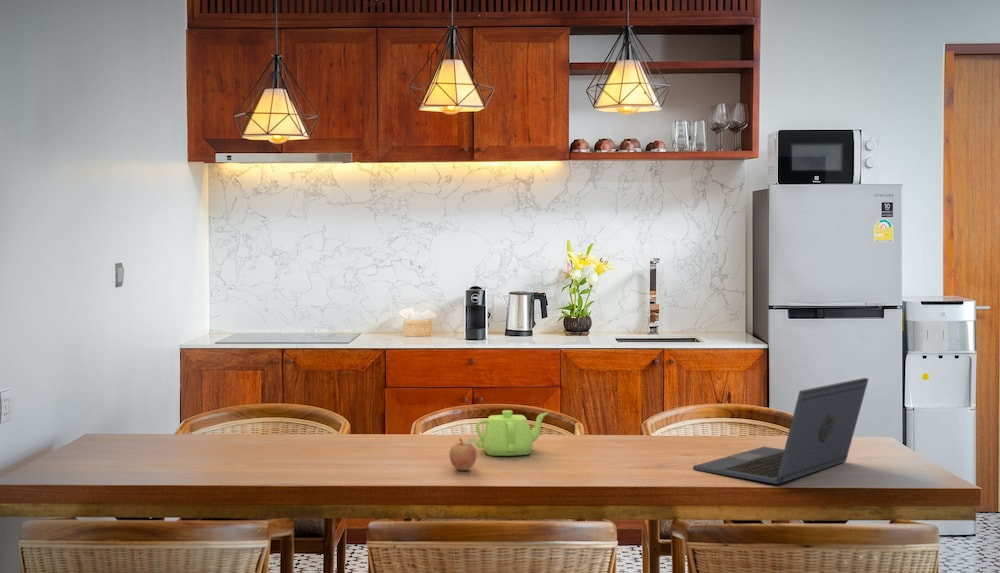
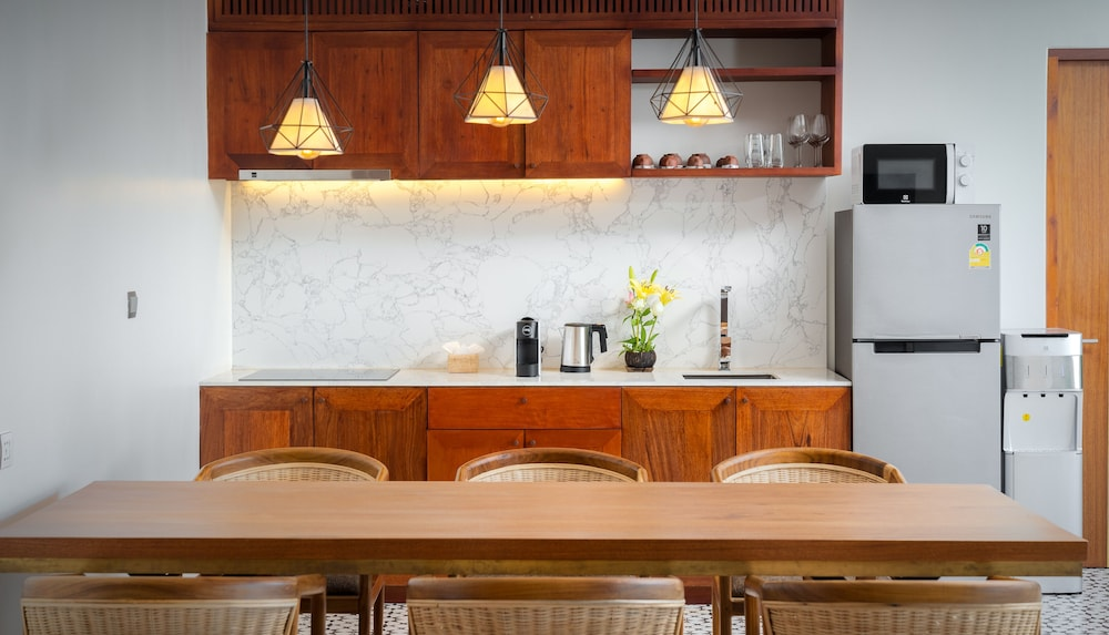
- fruit (463, 453)
- teapot (512, 431)
- laptop (790, 426)
